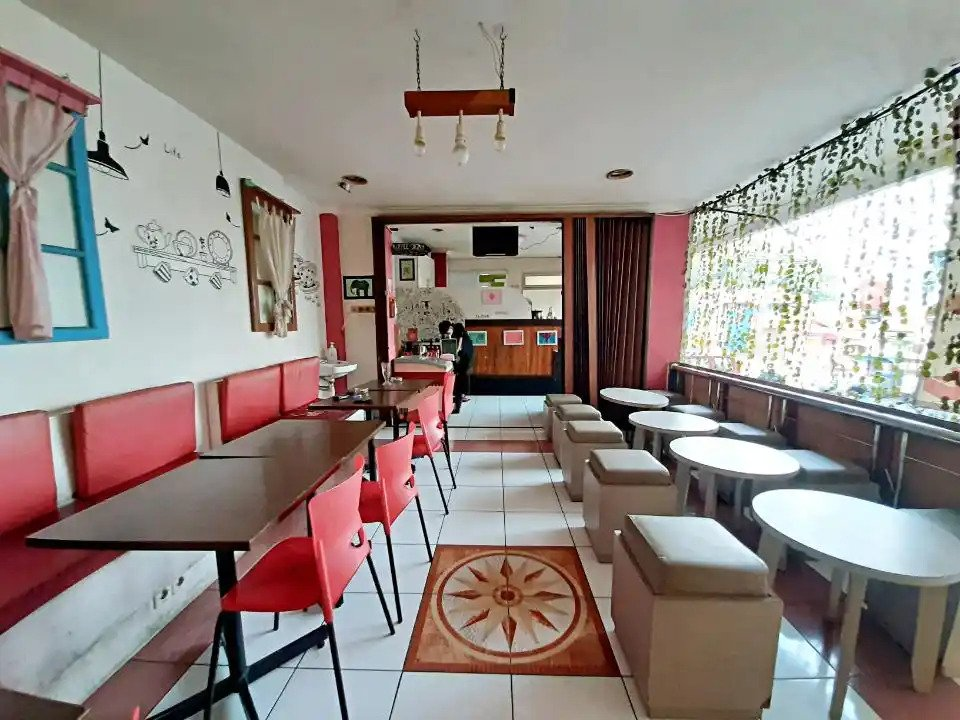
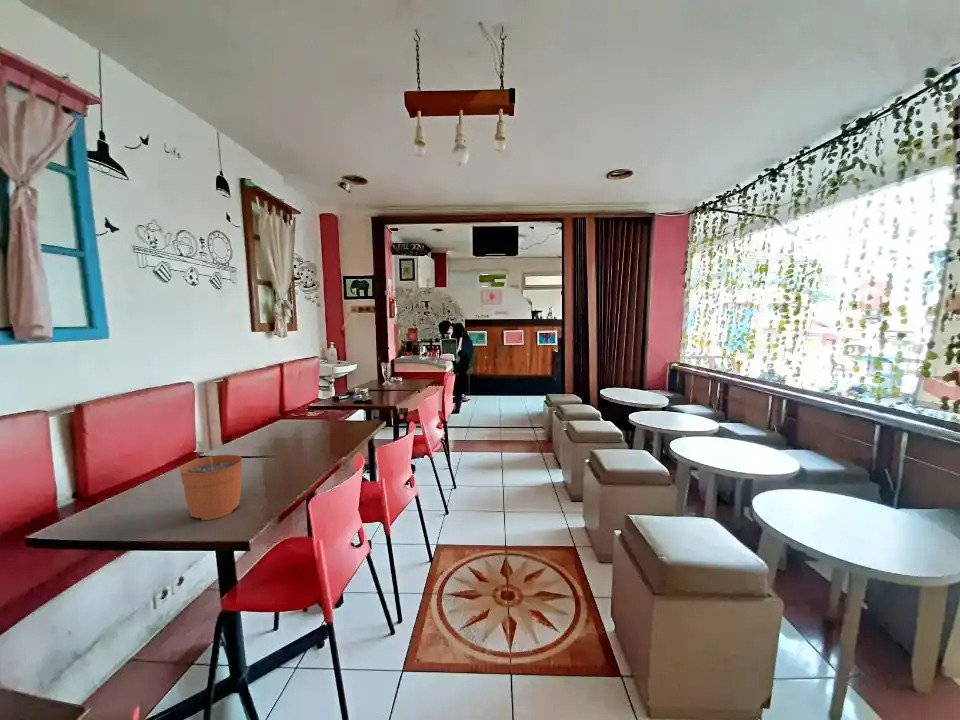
+ plant pot (212, 475)
